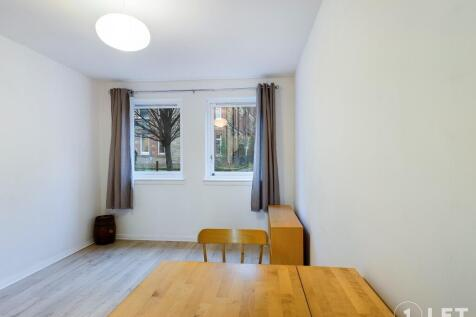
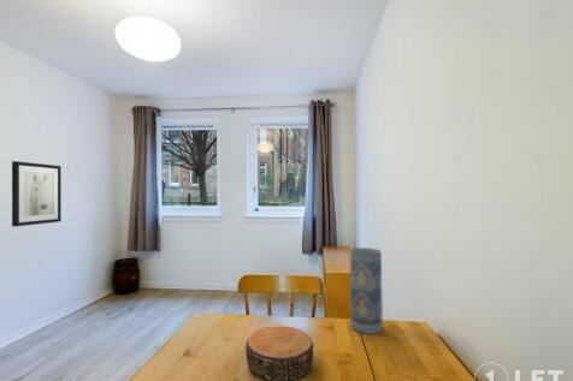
+ bowl (279, 349)
+ wall art (37, 194)
+ vase (366, 288)
